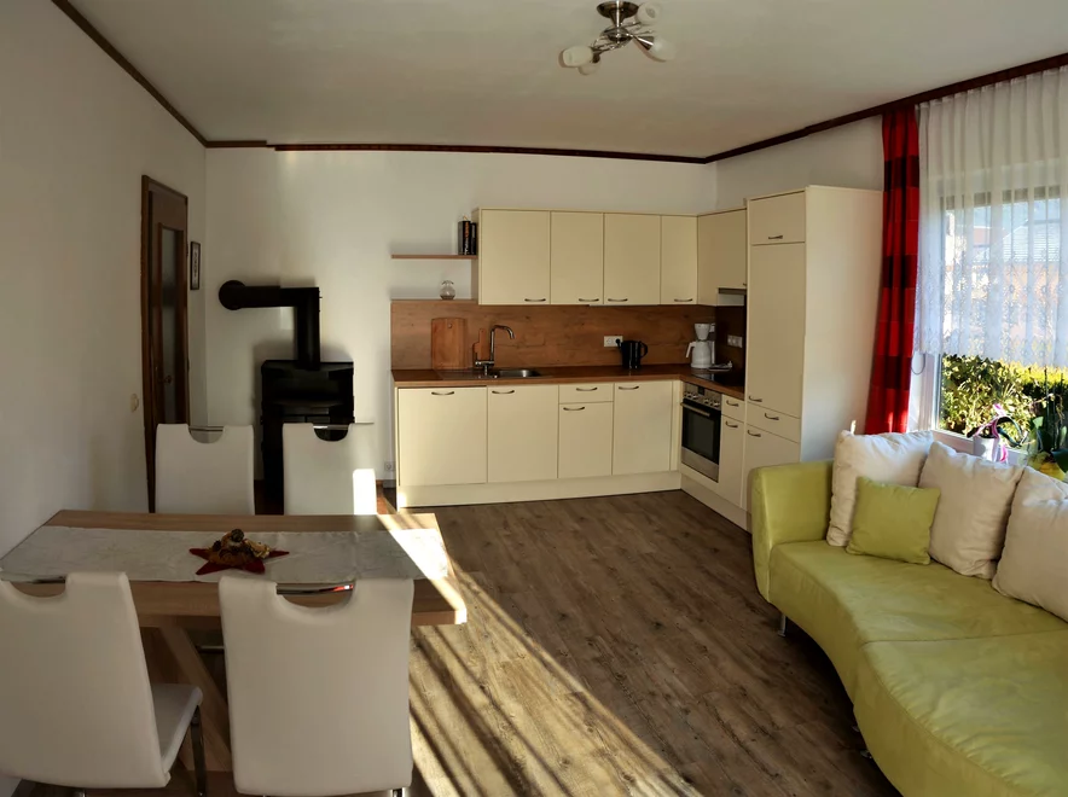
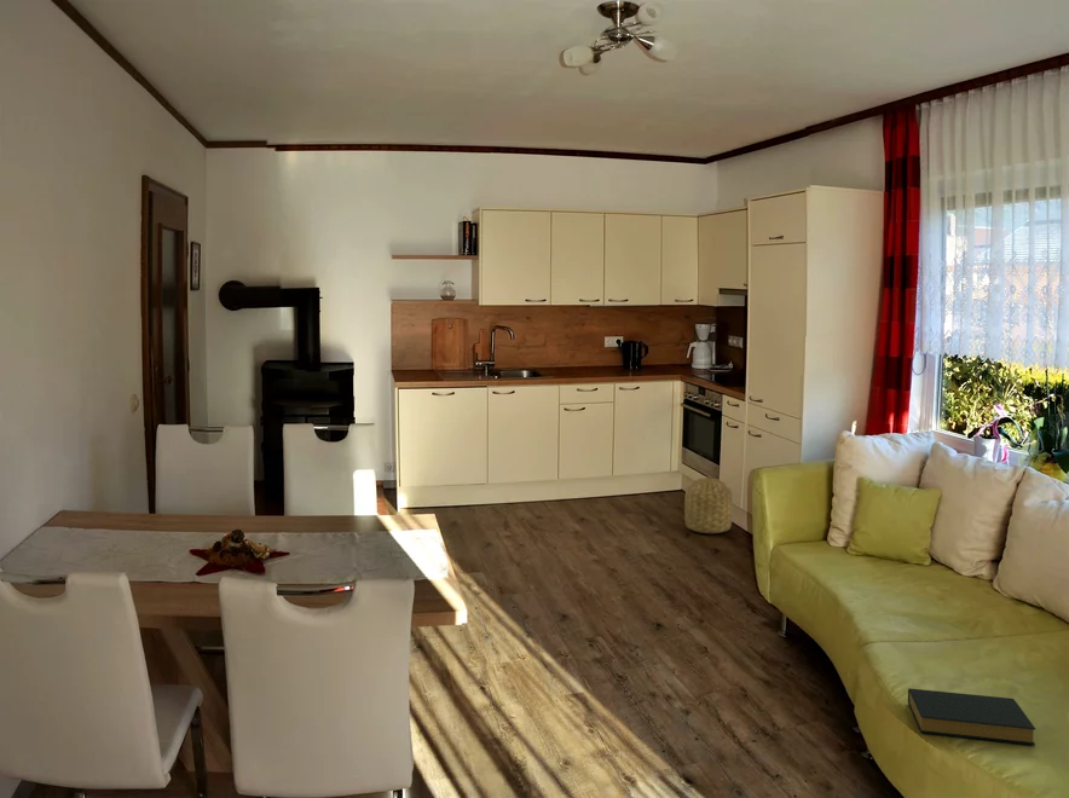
+ hardback book (967, 715)
+ basket (707, 502)
